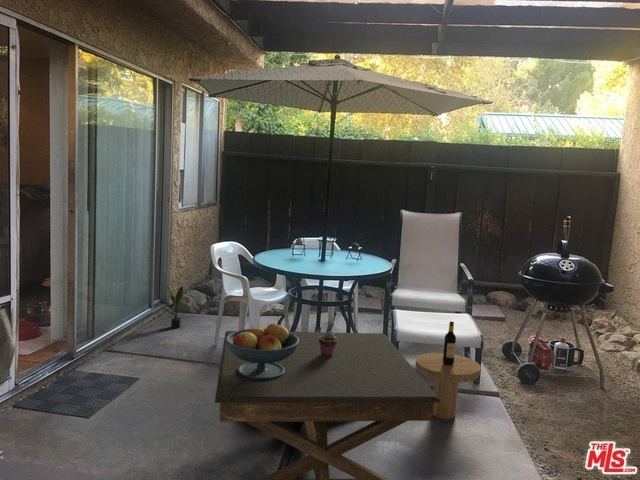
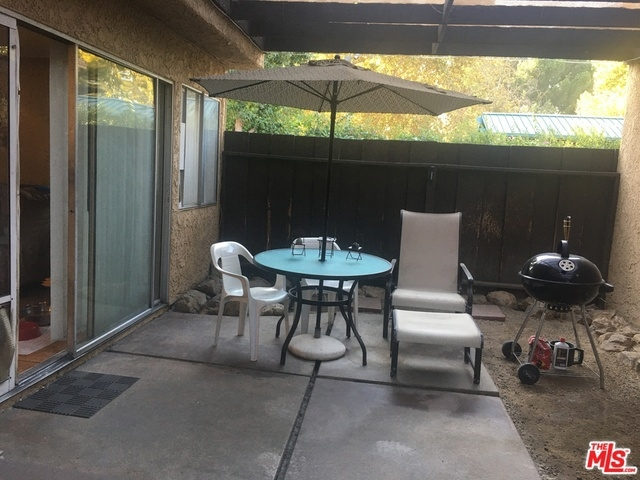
- potted succulent (328, 342)
- potted plant (175, 307)
- fruit bowl (262, 348)
- side table (447, 368)
- coffee table (314, 405)
